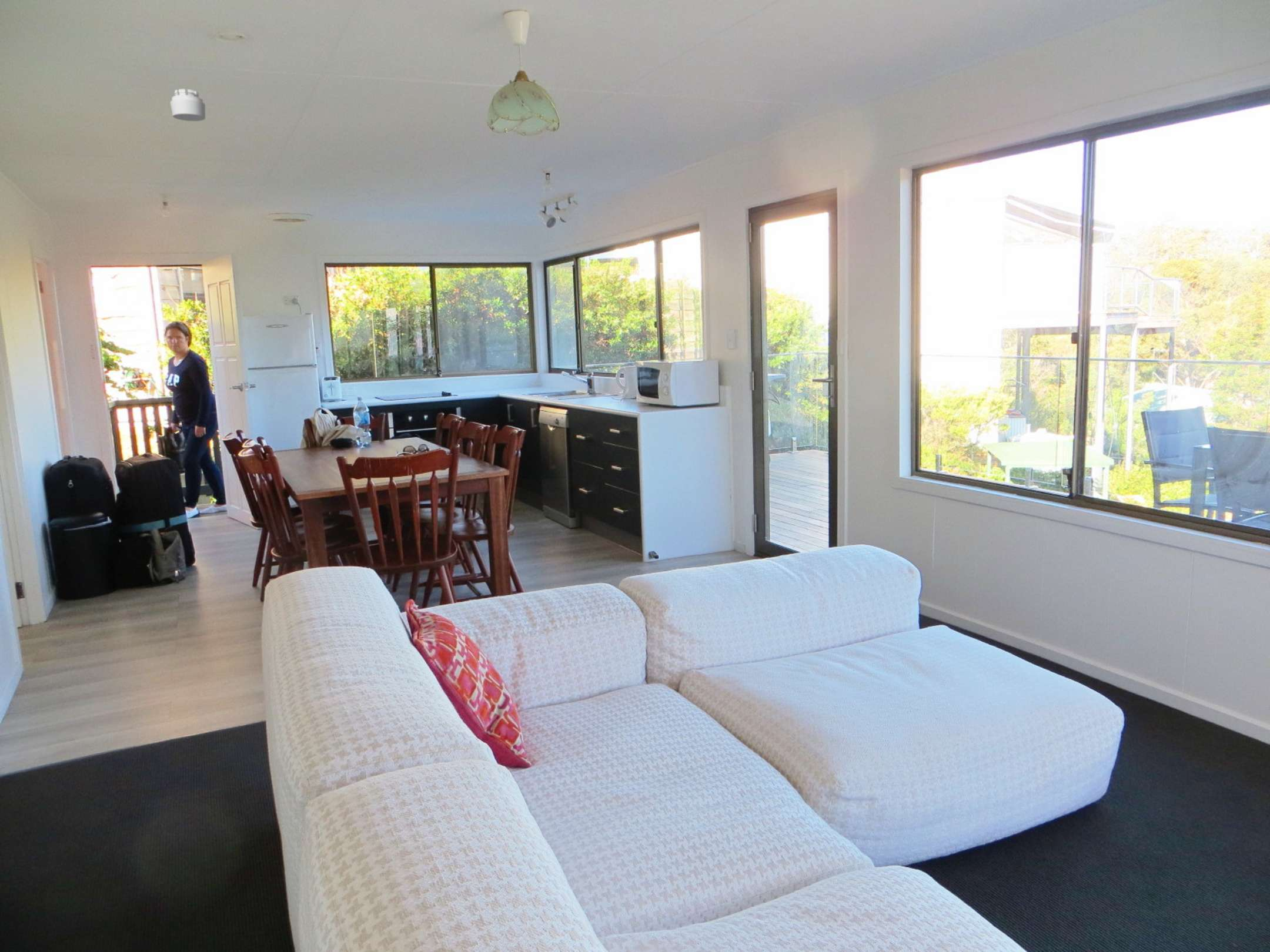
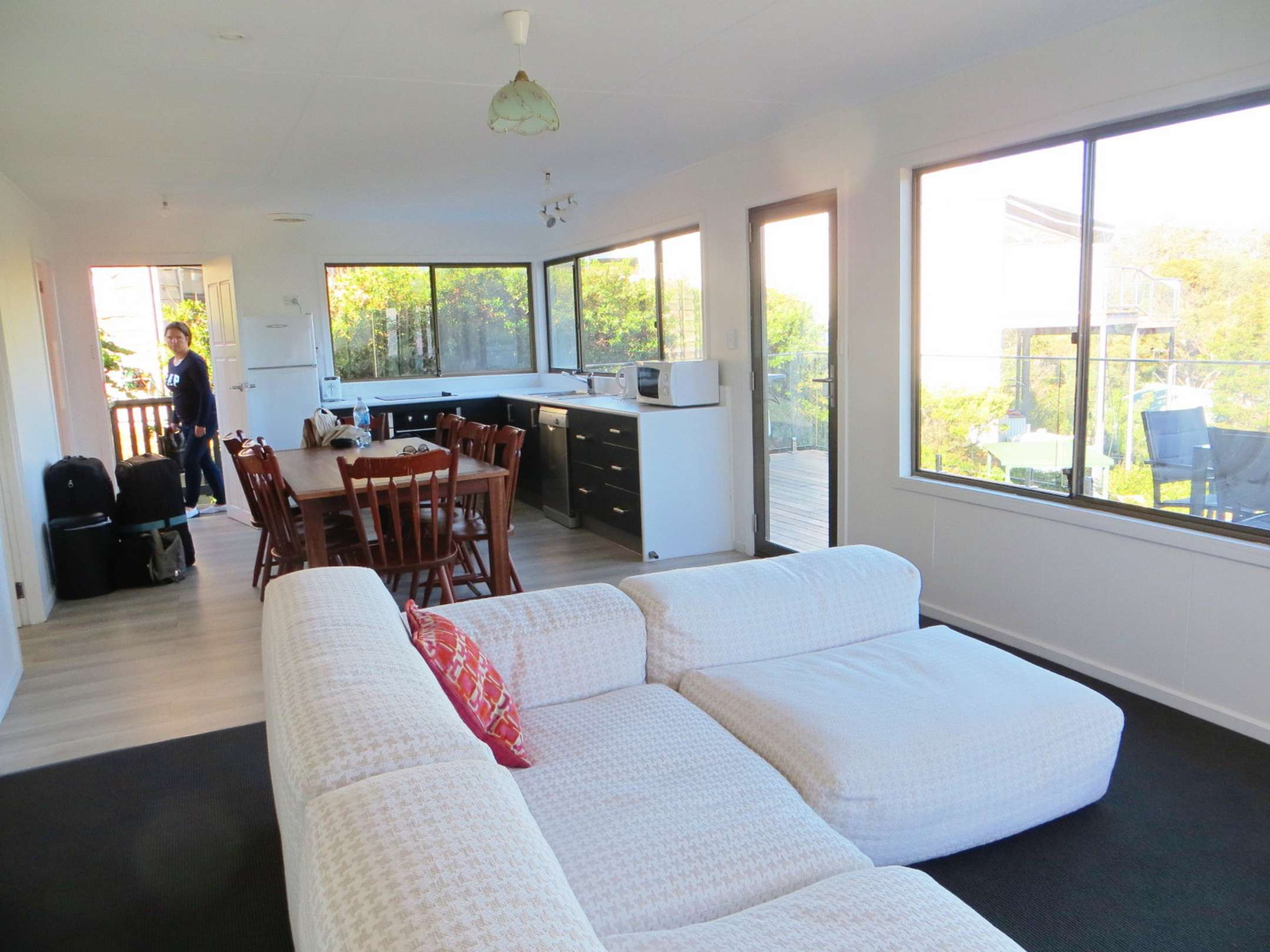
- smoke detector (188, 105)
